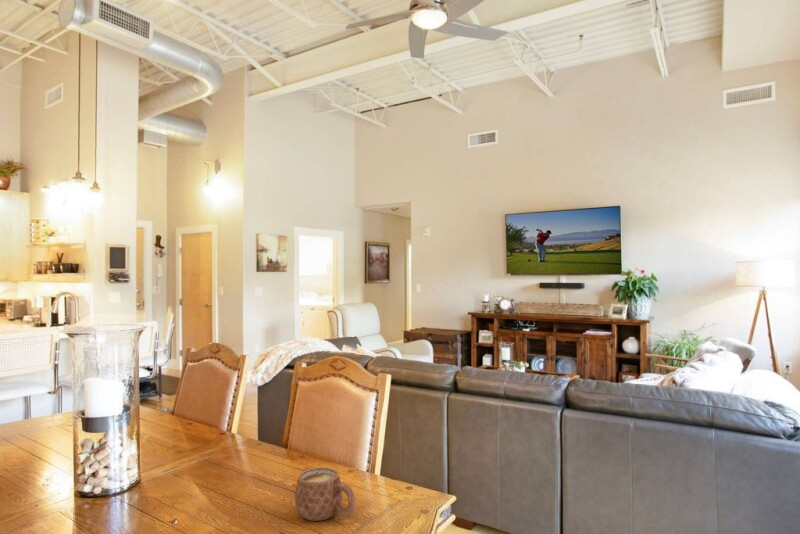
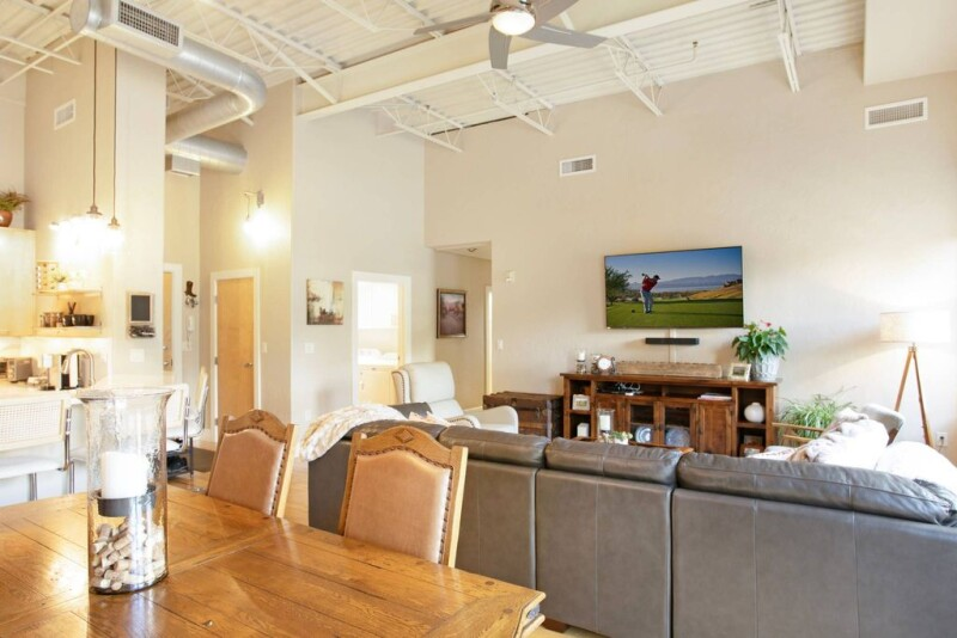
- mug (326, 495)
